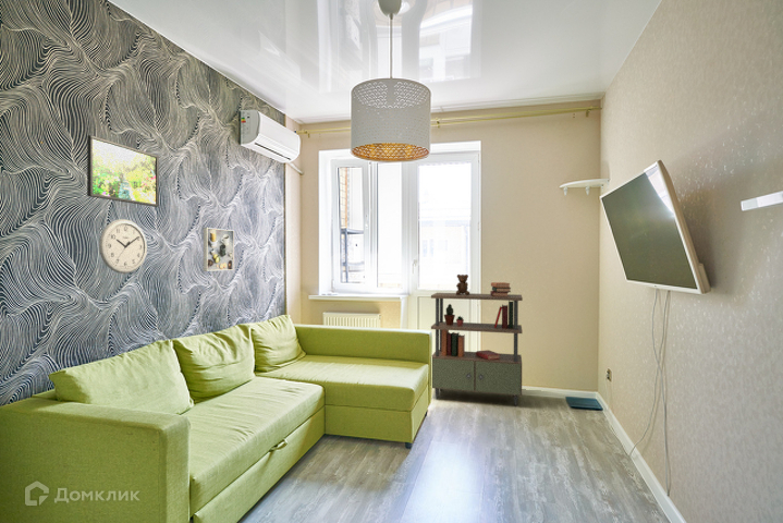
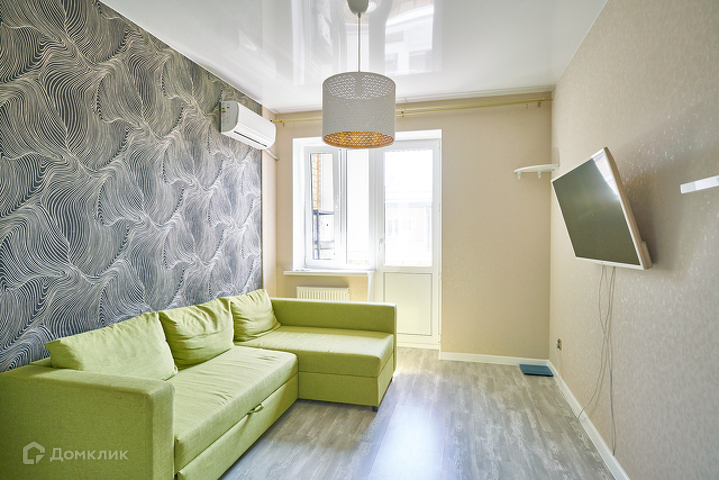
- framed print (219, 250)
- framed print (125, 173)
- wall clock (125, 246)
- shelving unit (476, 330)
